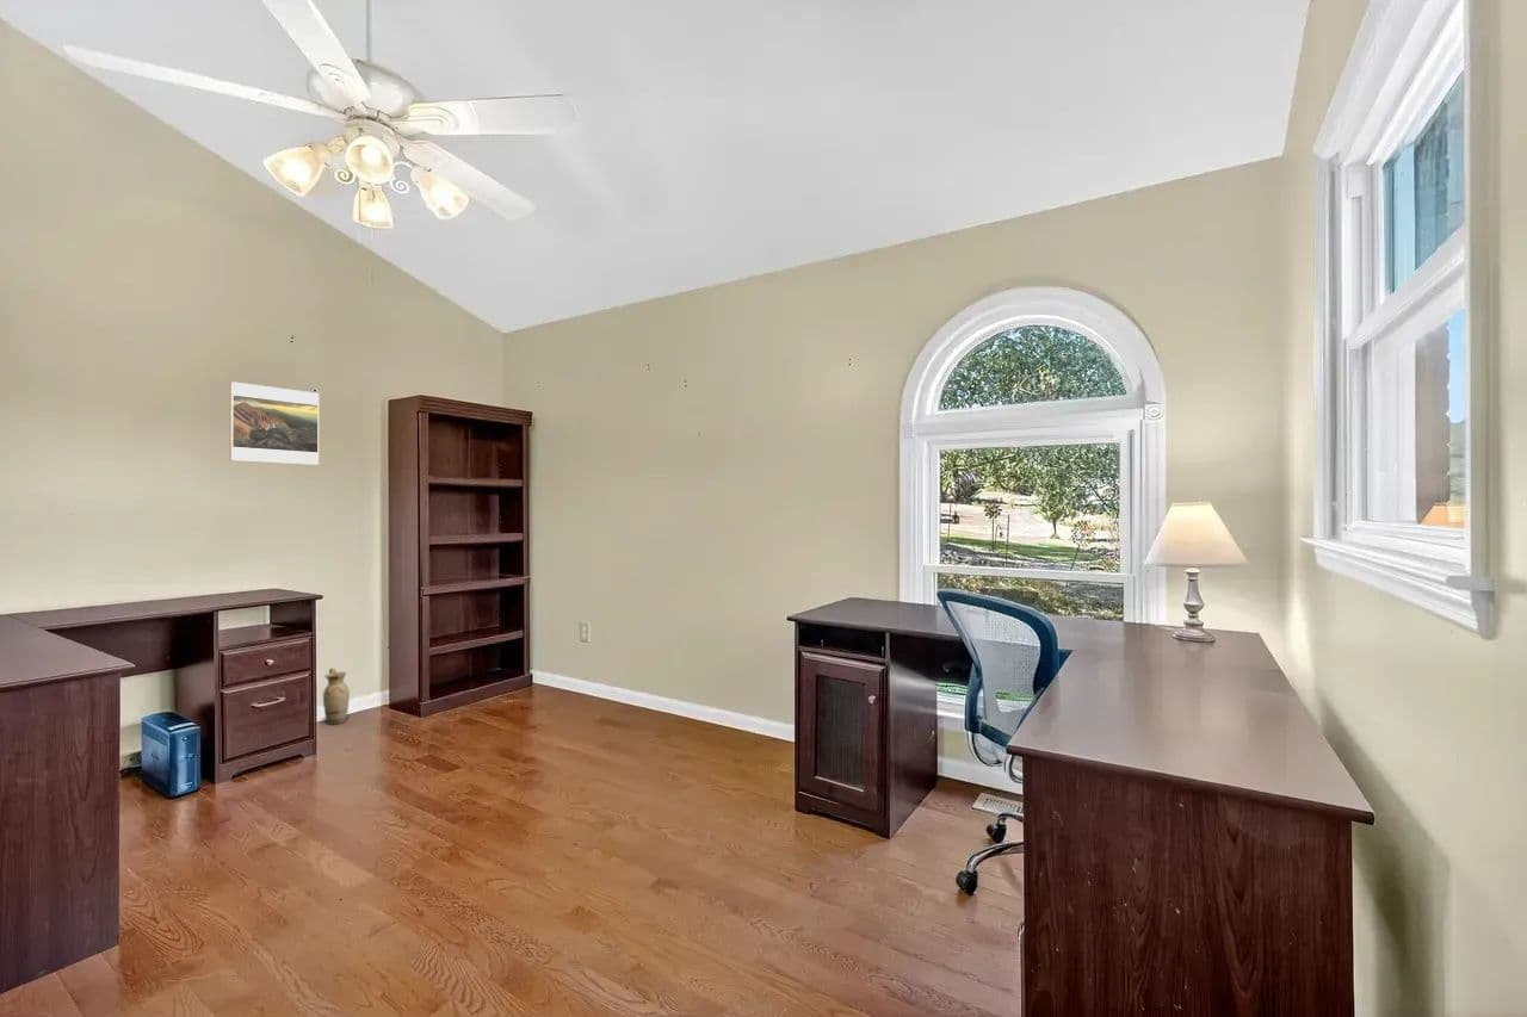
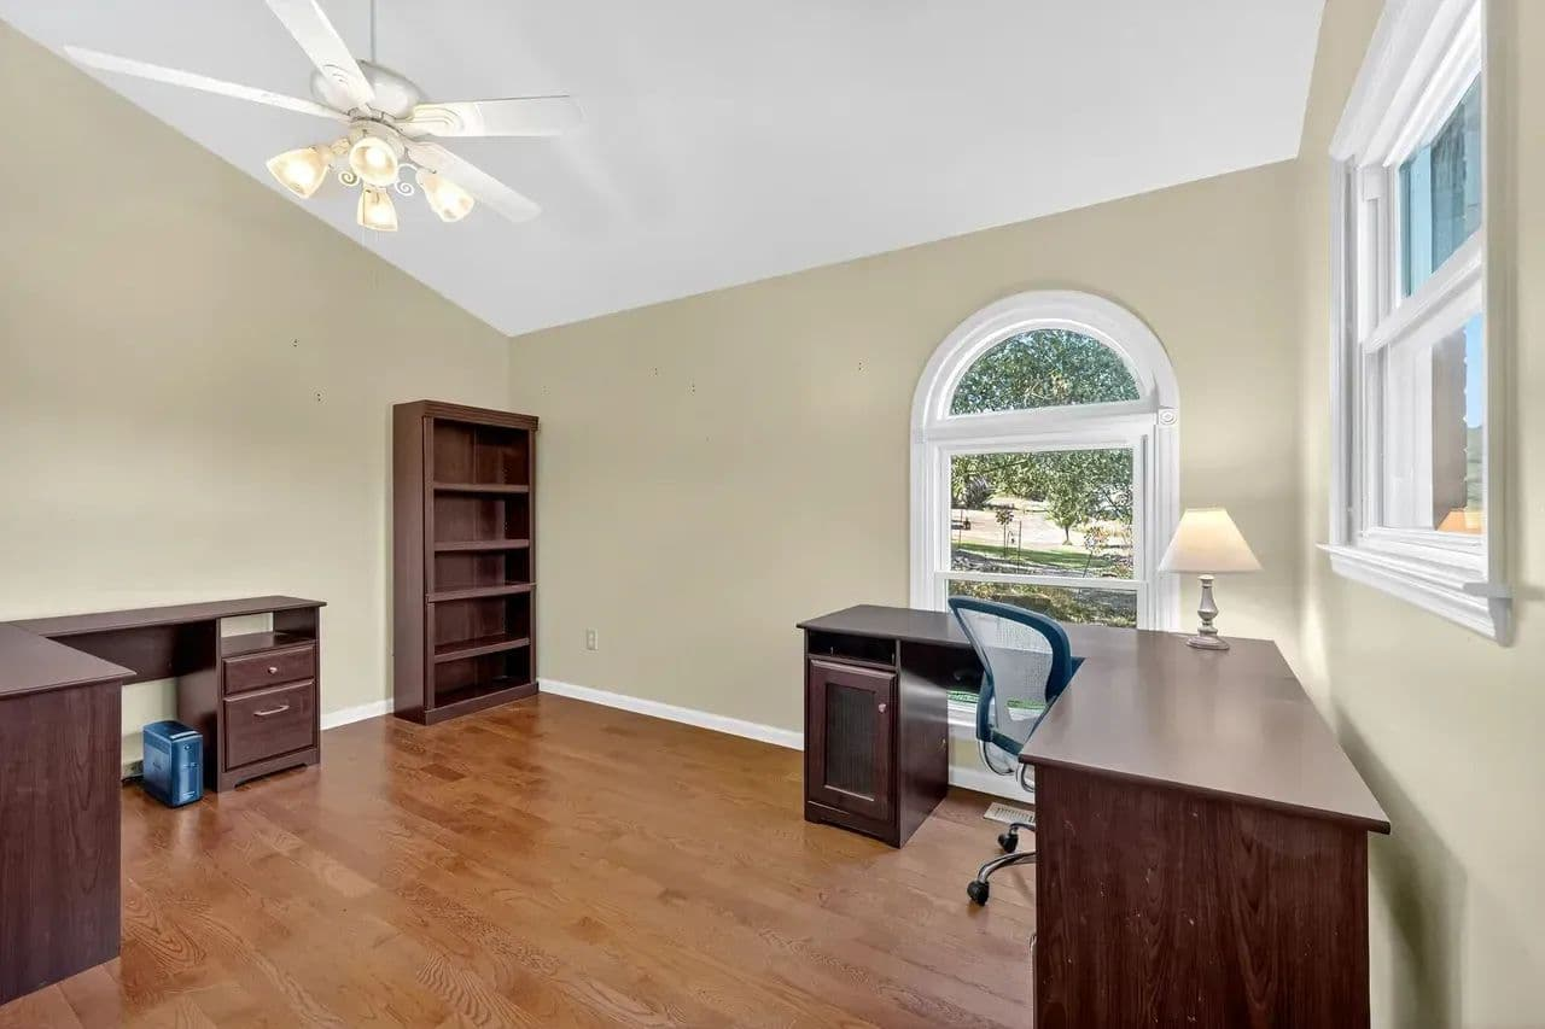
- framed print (276, 424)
- ceramic jug (334, 695)
